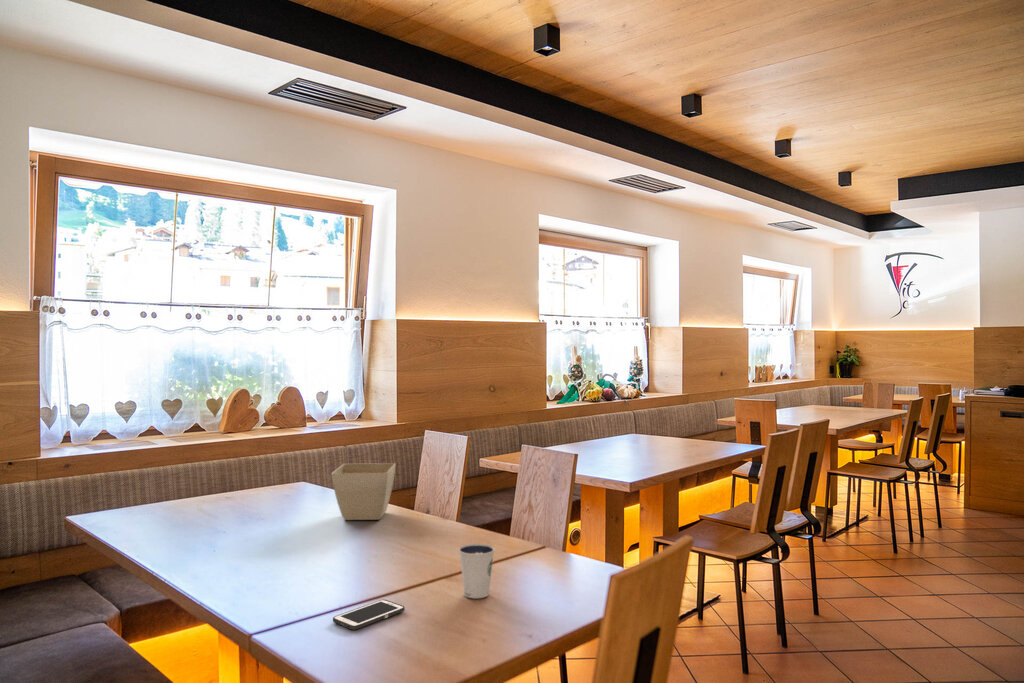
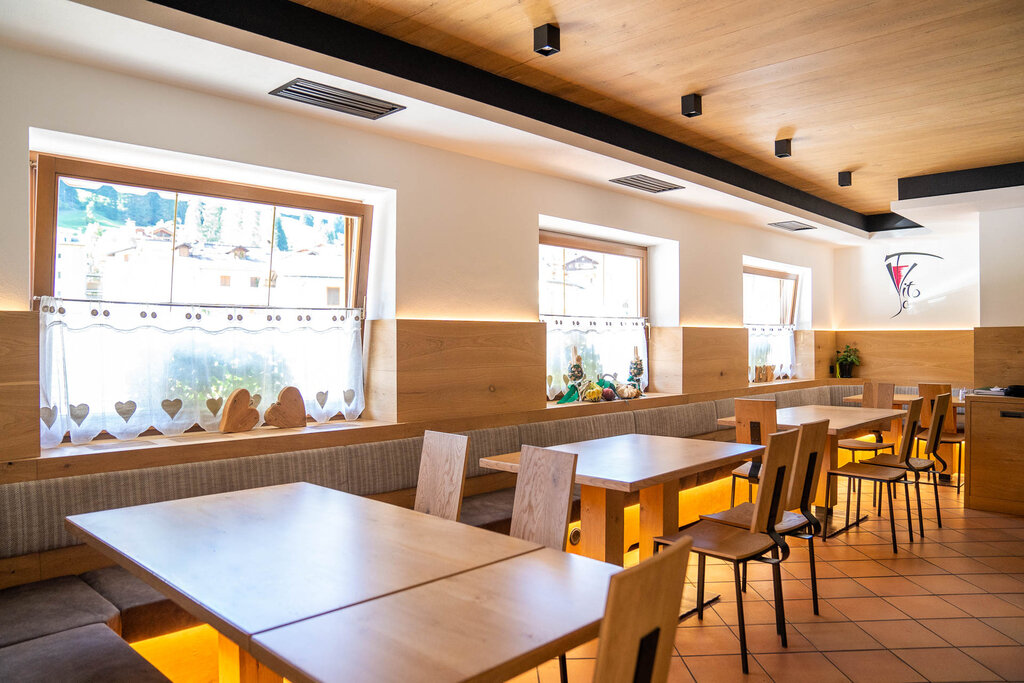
- flower pot (364, 491)
- dixie cup (476, 571)
- cell phone (369, 614)
